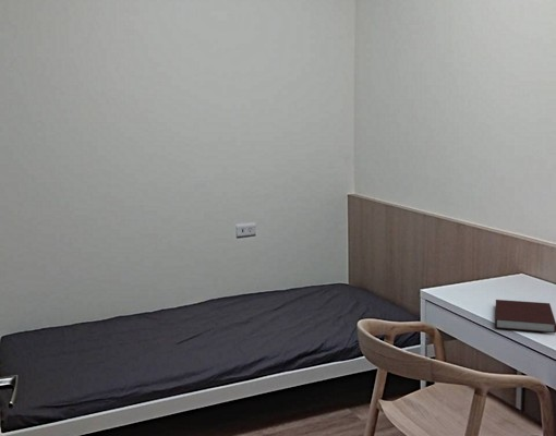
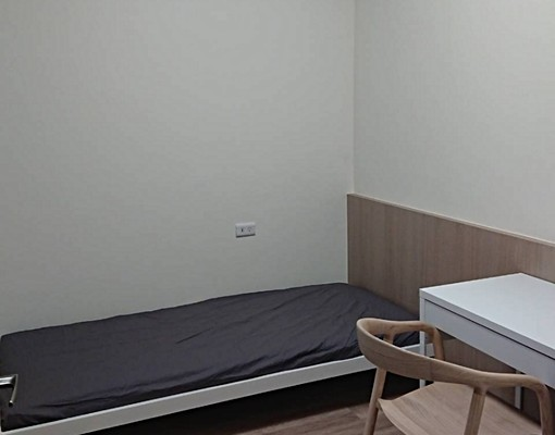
- notebook (523, 315)
